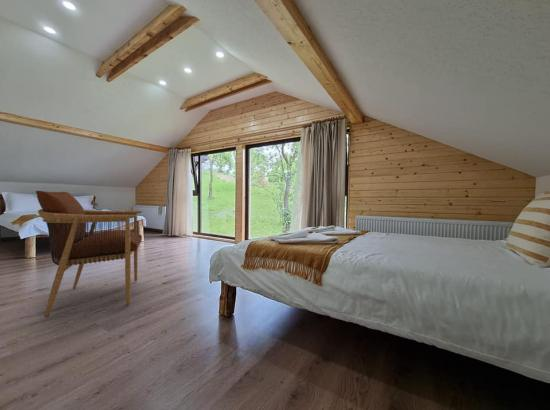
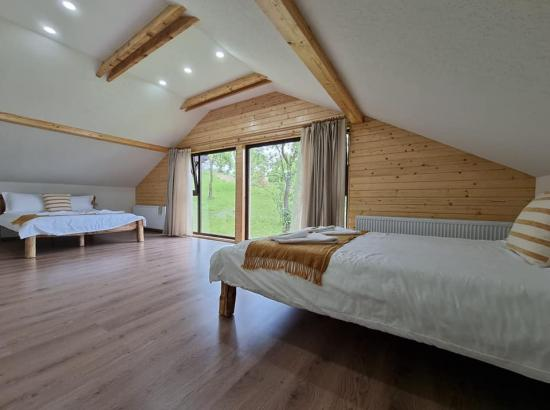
- armchair (94, 244)
